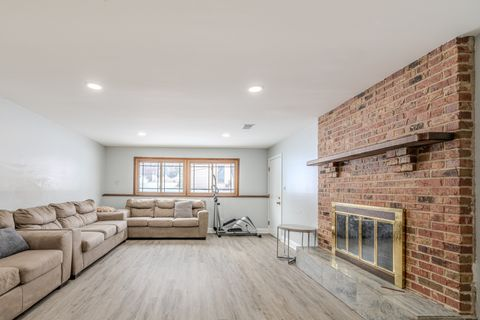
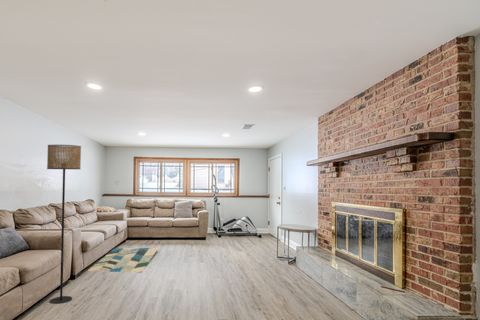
+ floor lamp (62, 222)
+ rug (119, 266)
